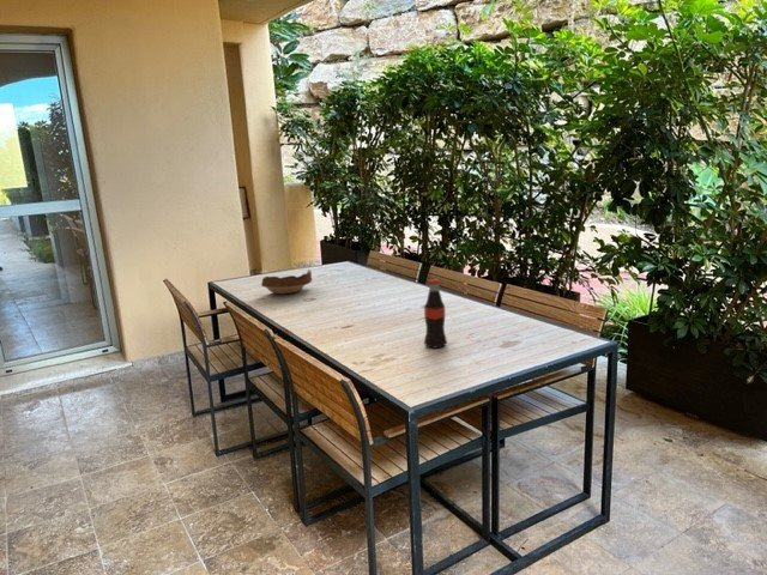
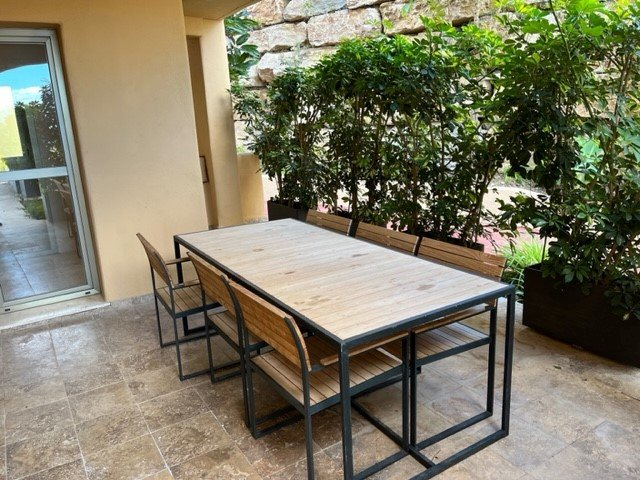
- bowl (289, 283)
- bottle (434, 313)
